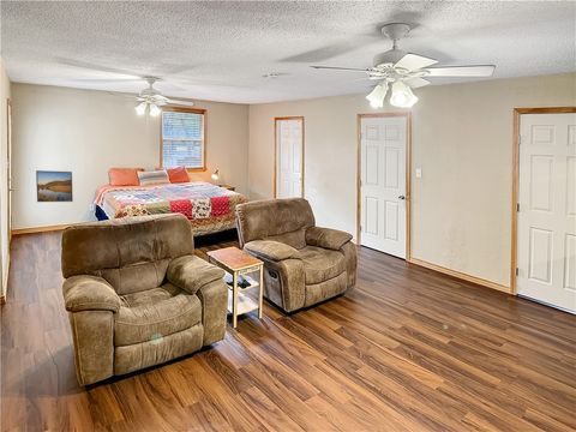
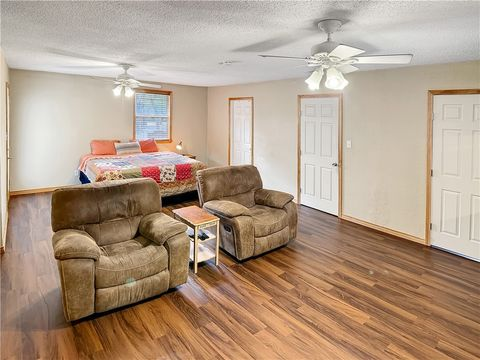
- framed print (54, 186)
